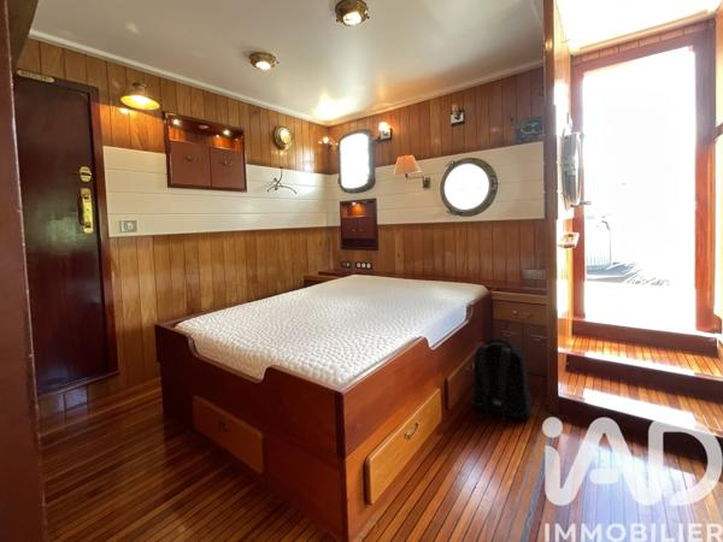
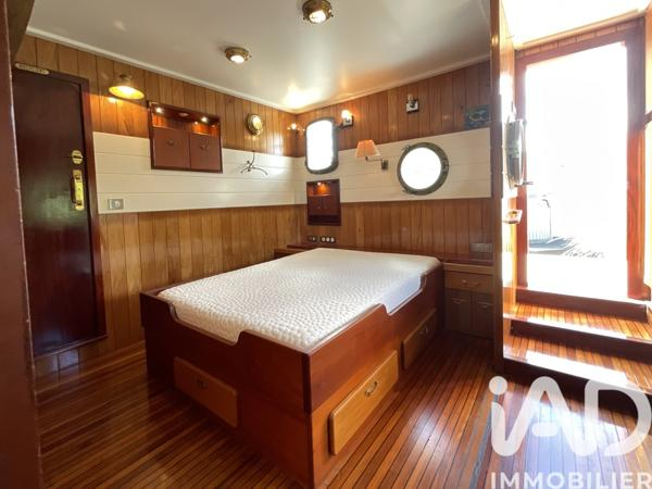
- backpack (498, 376)
